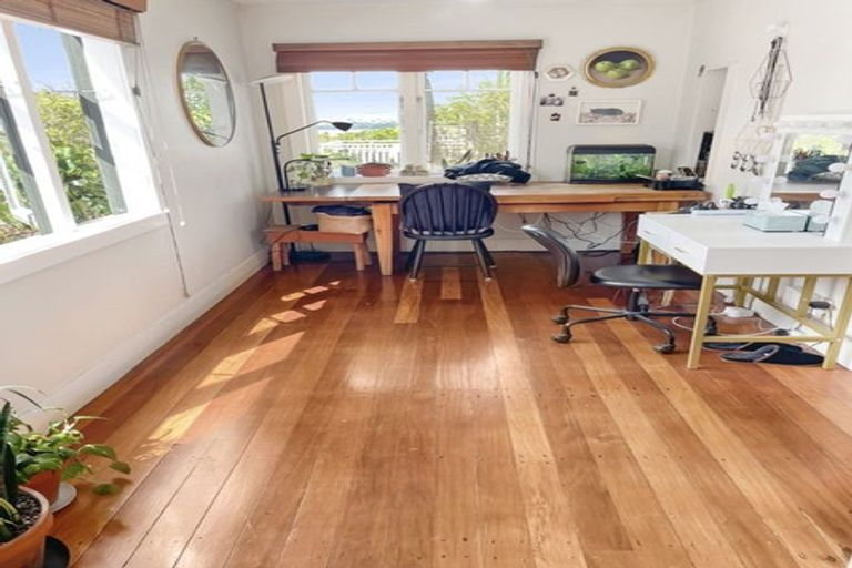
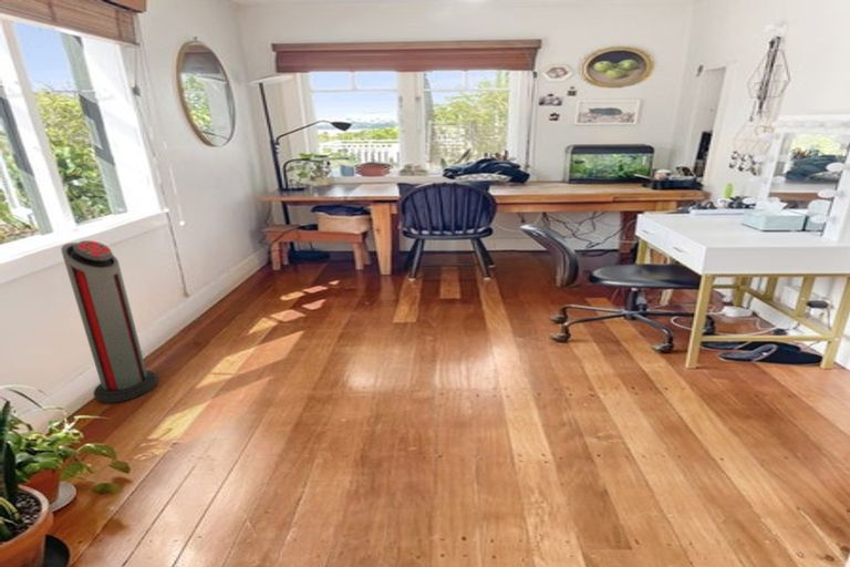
+ air purifier (107, 318)
